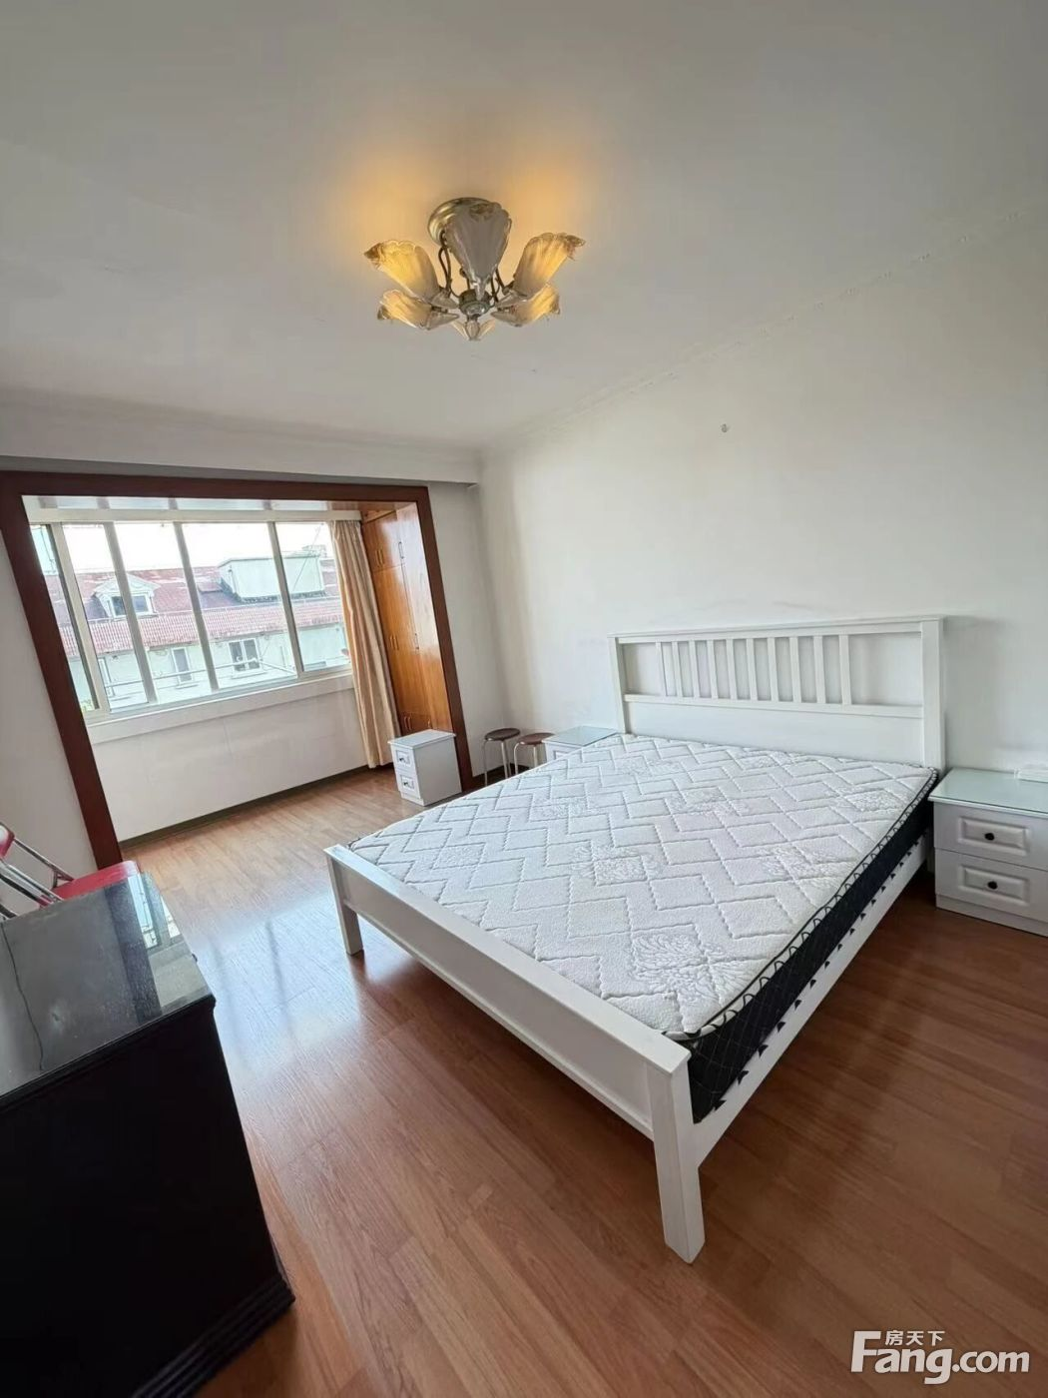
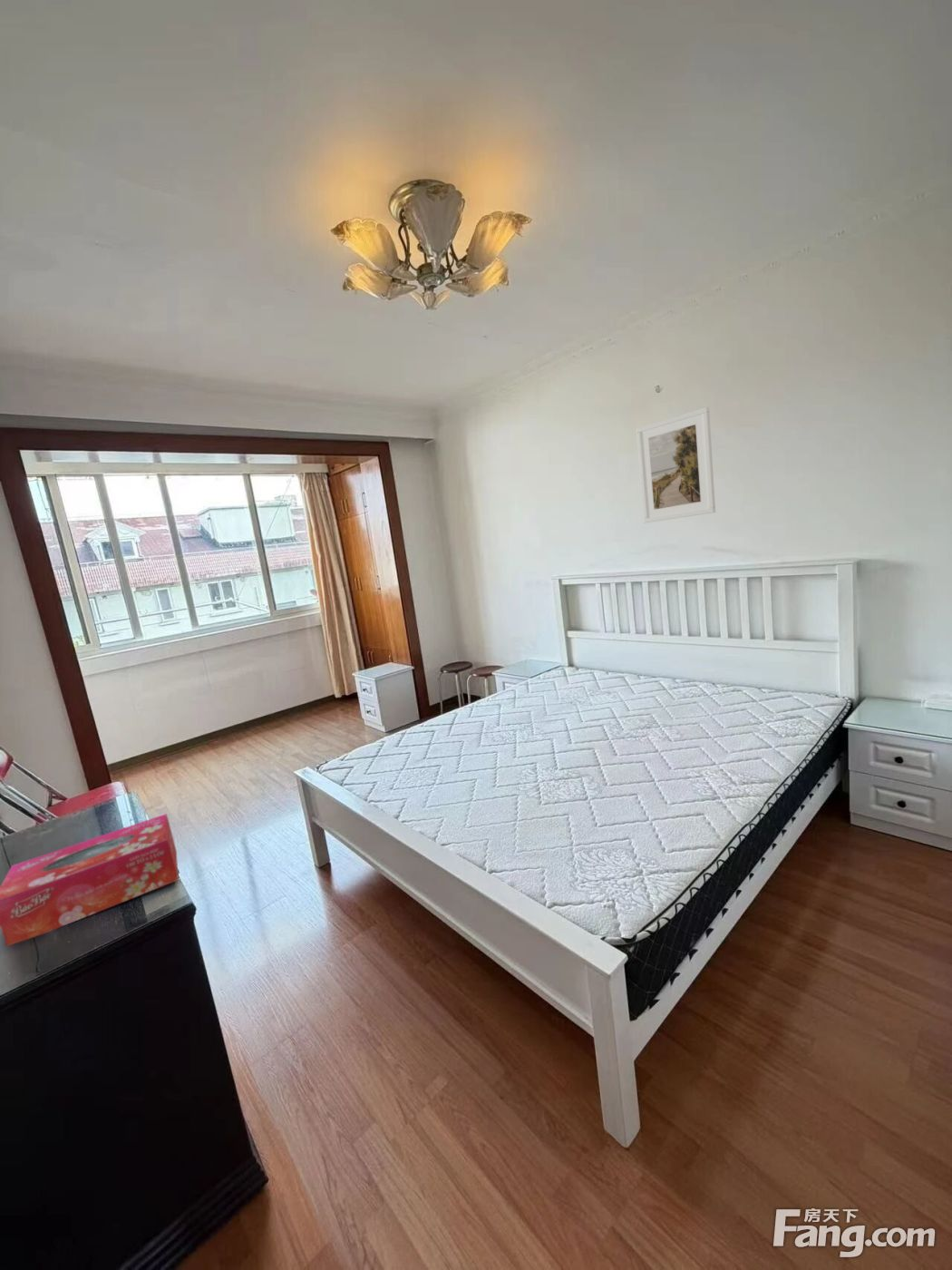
+ tissue box (96, 873)
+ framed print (674, 469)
